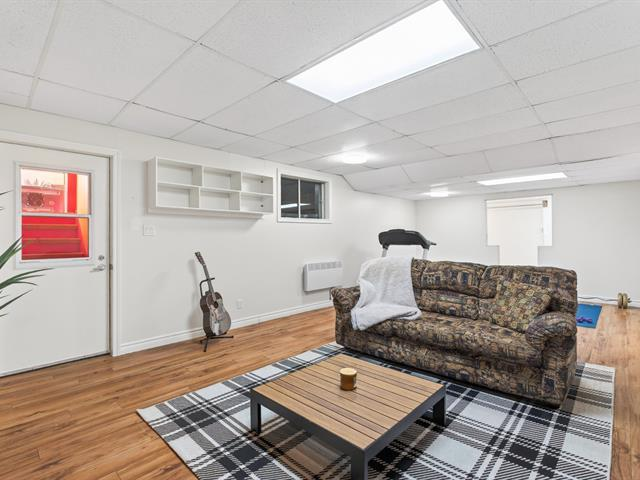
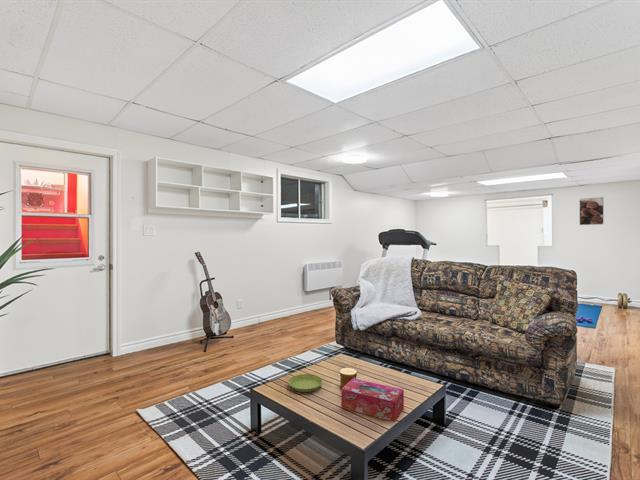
+ tissue box (372, 398)
+ saucer (305, 383)
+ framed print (591, 211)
